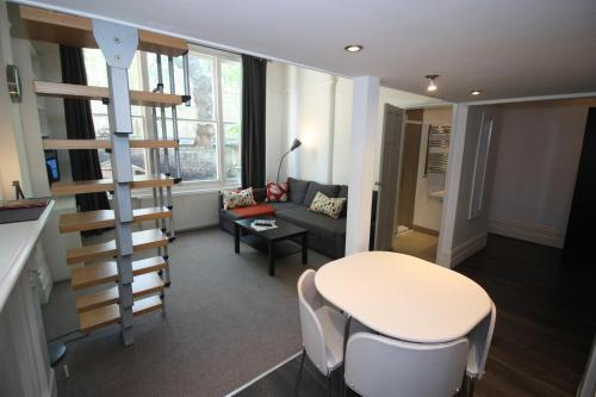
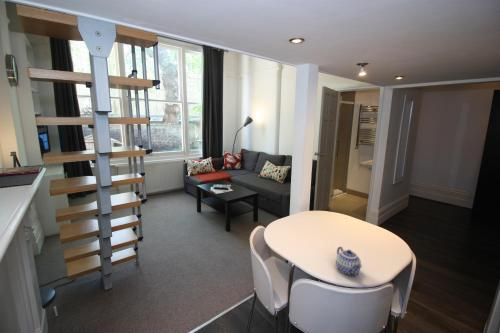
+ teapot (348, 260)
